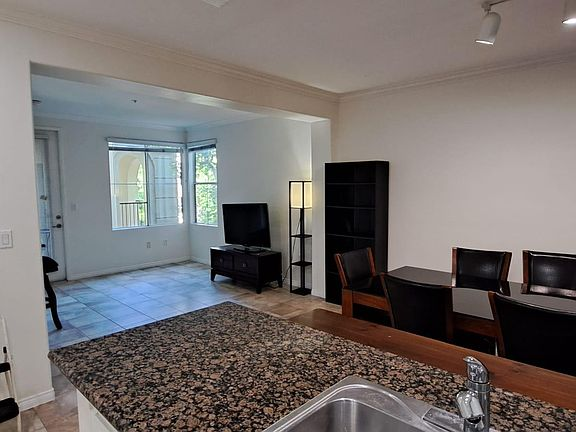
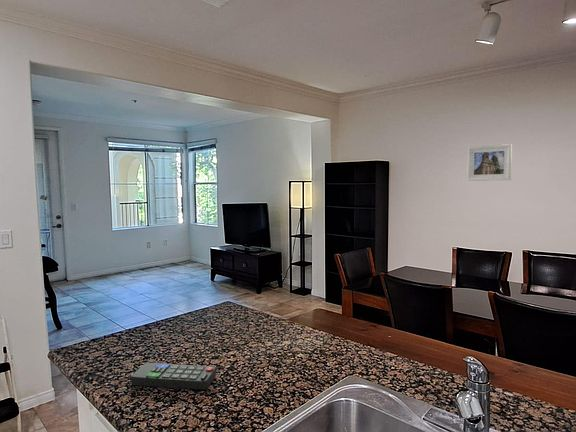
+ remote control (174, 374)
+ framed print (488, 163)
